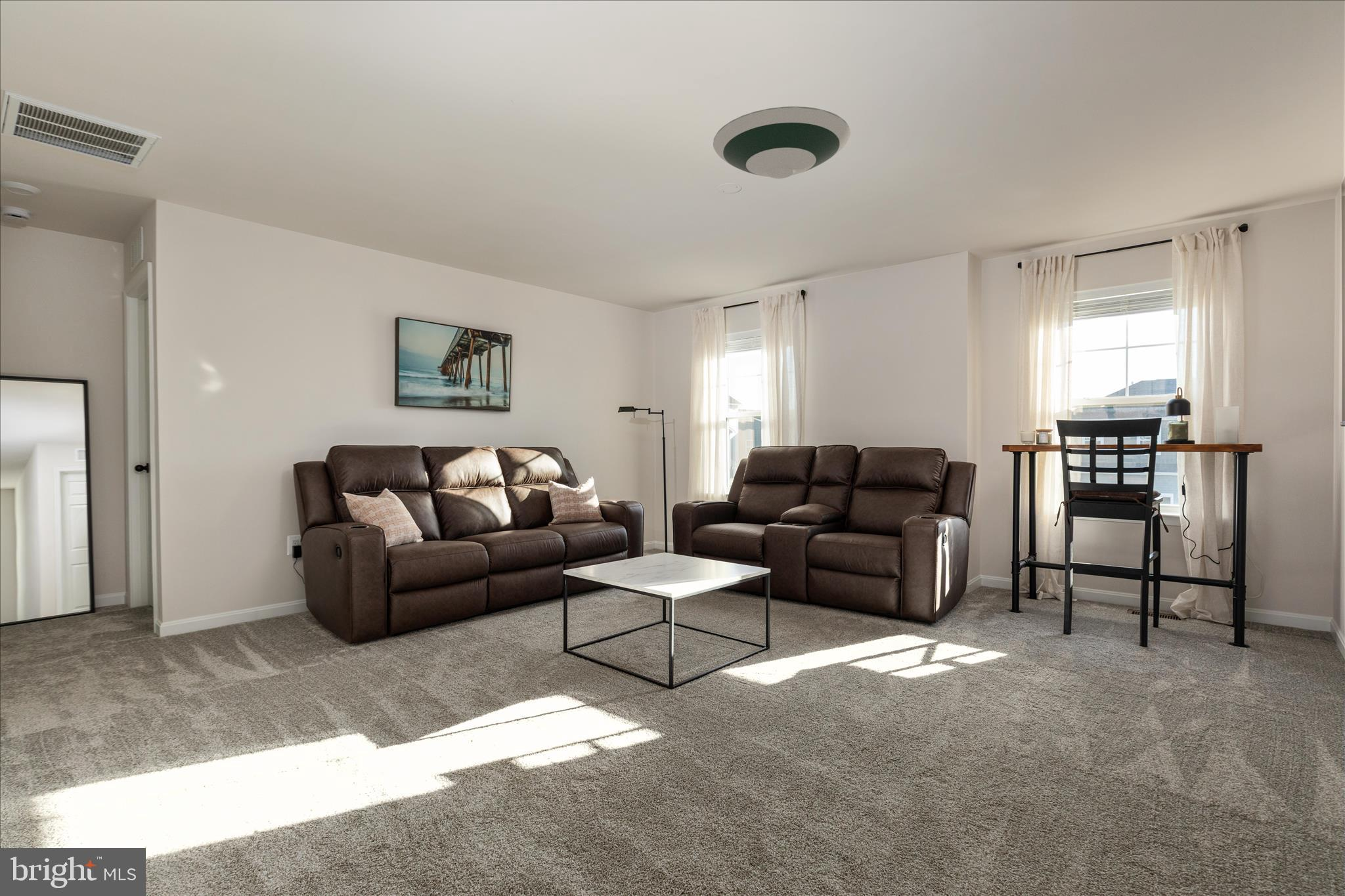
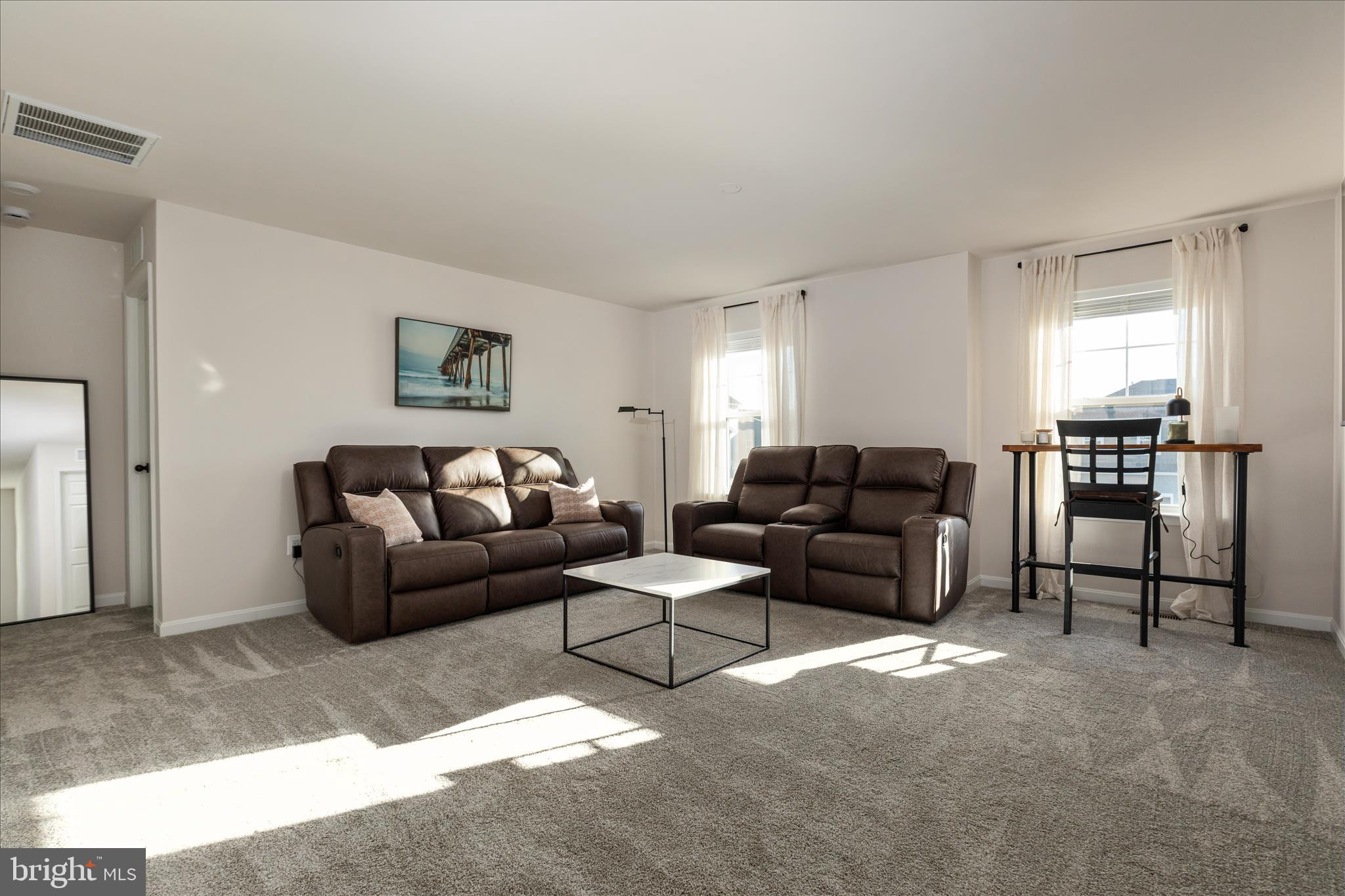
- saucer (780, 157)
